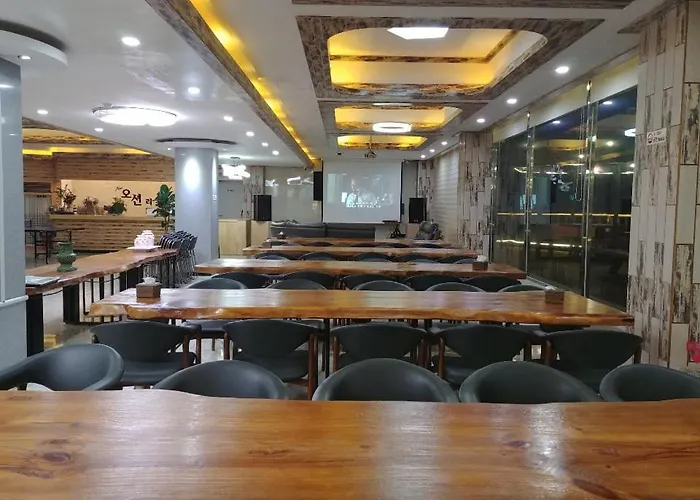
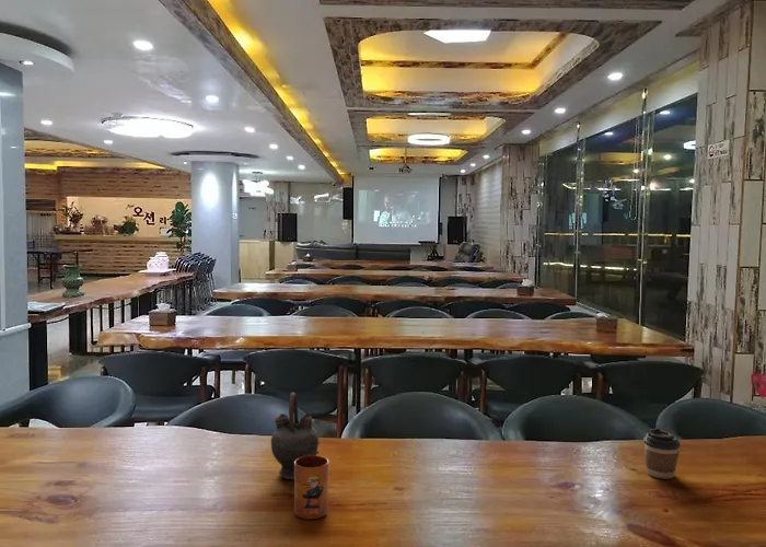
+ teapot (295, 432)
+ coffee cup (661, 452)
+ mug (311, 482)
